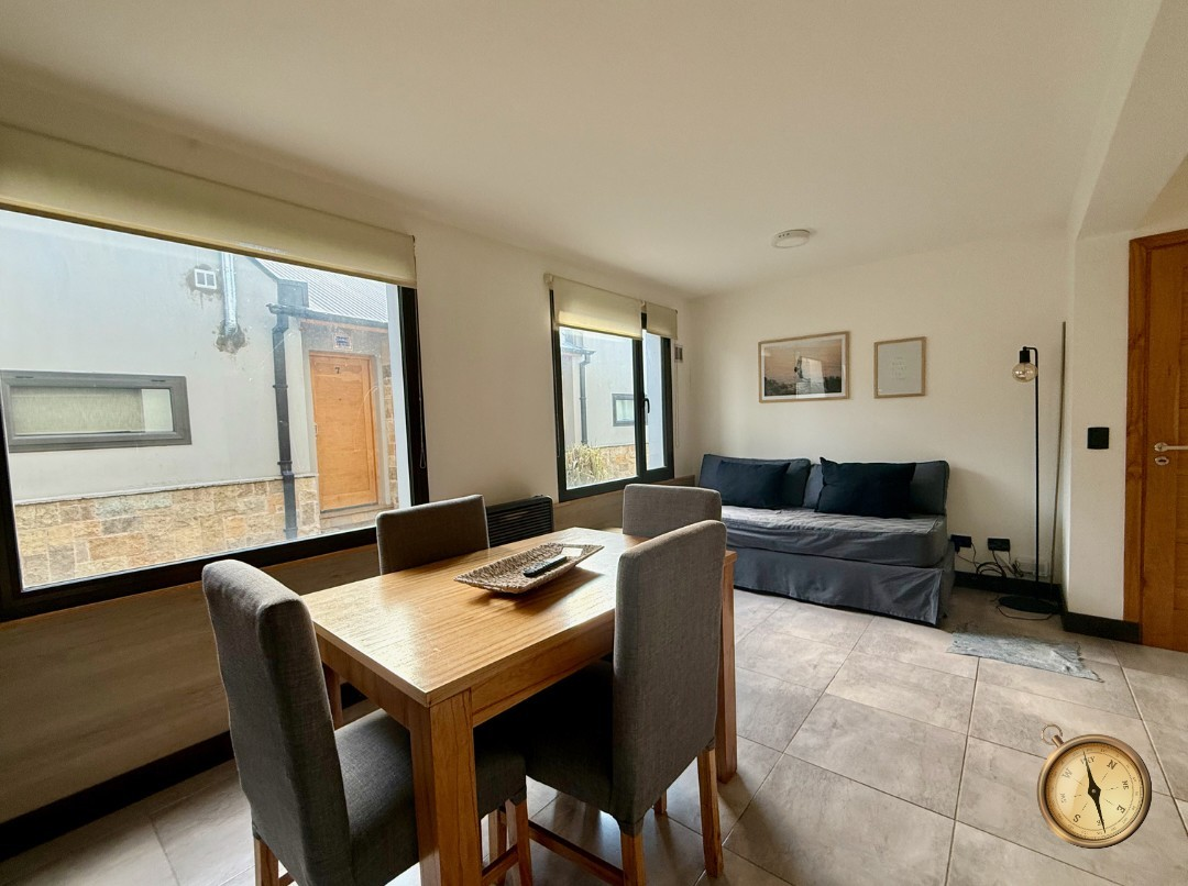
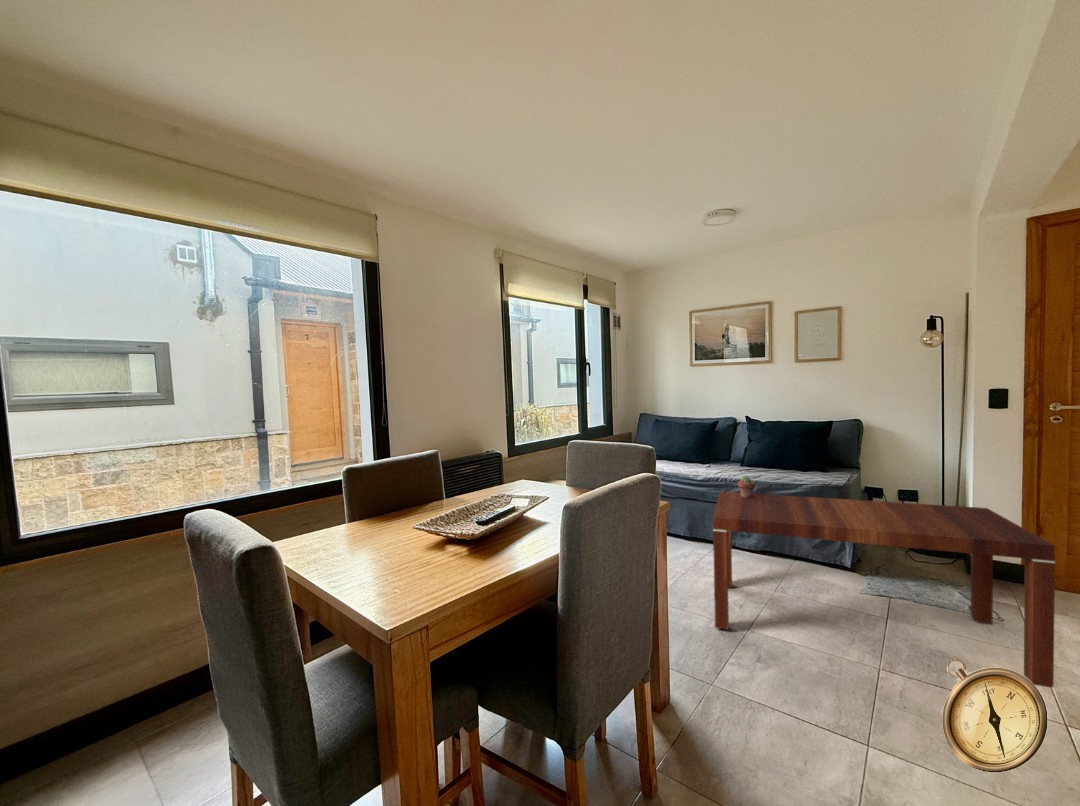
+ potted succulent (746, 485)
+ coffee table (854, 542)
